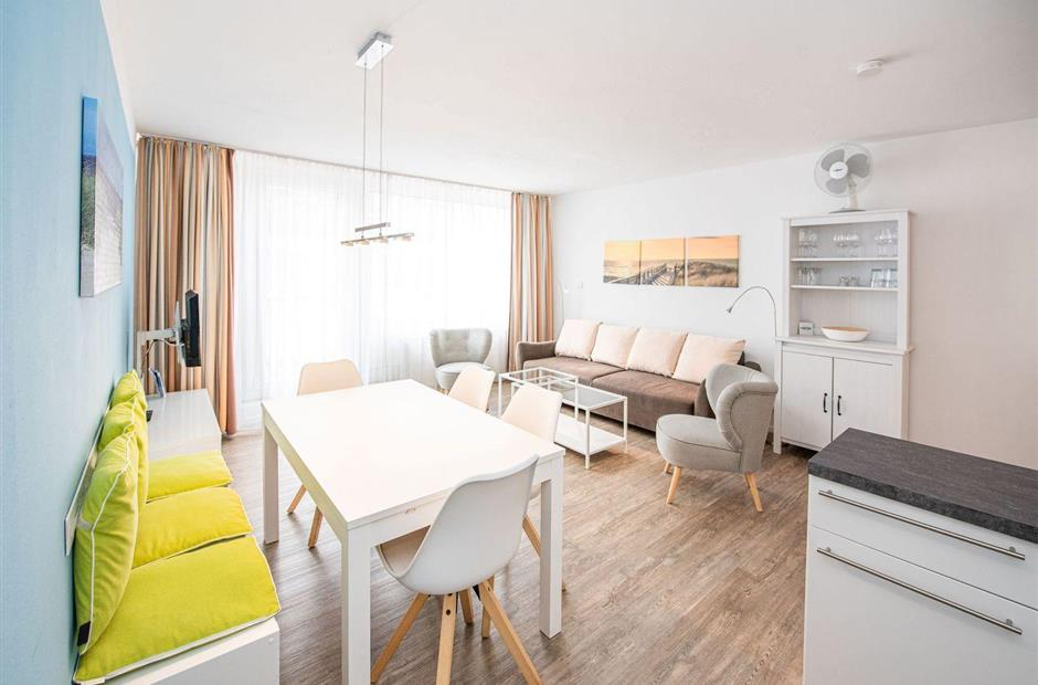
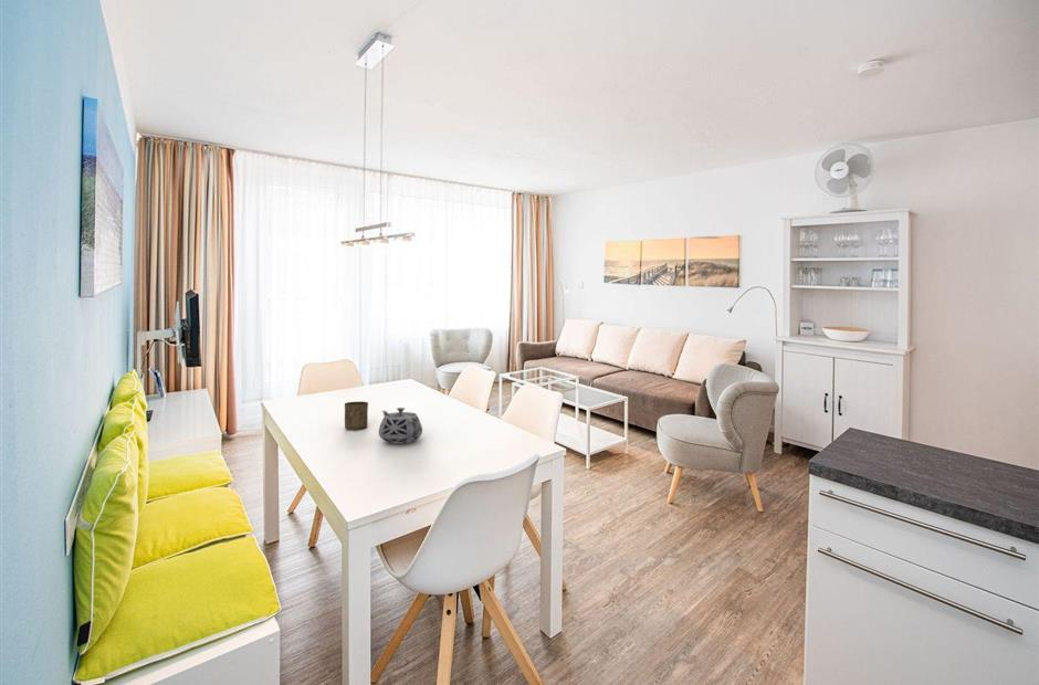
+ cup (356, 414)
+ teapot (399, 423)
